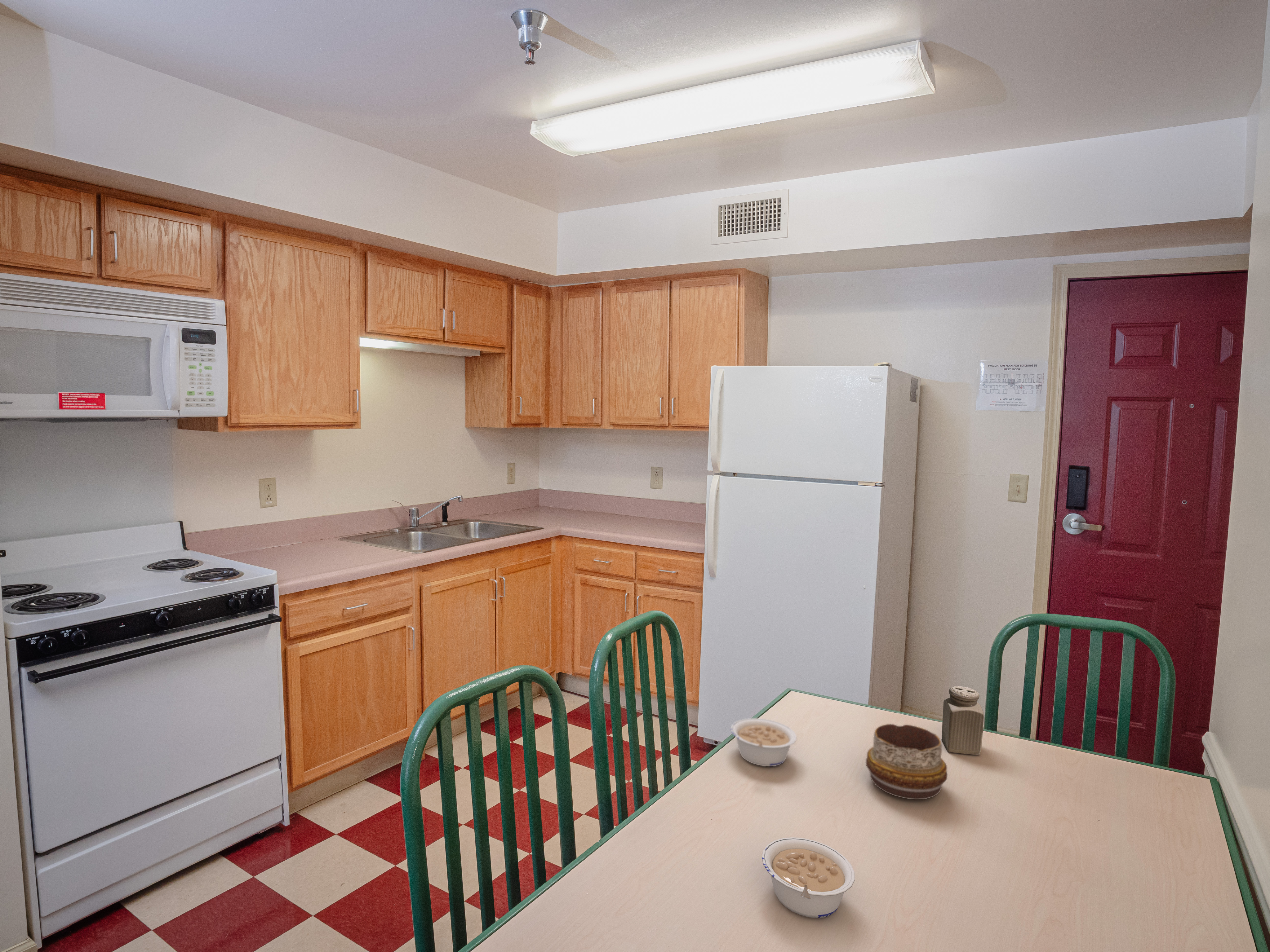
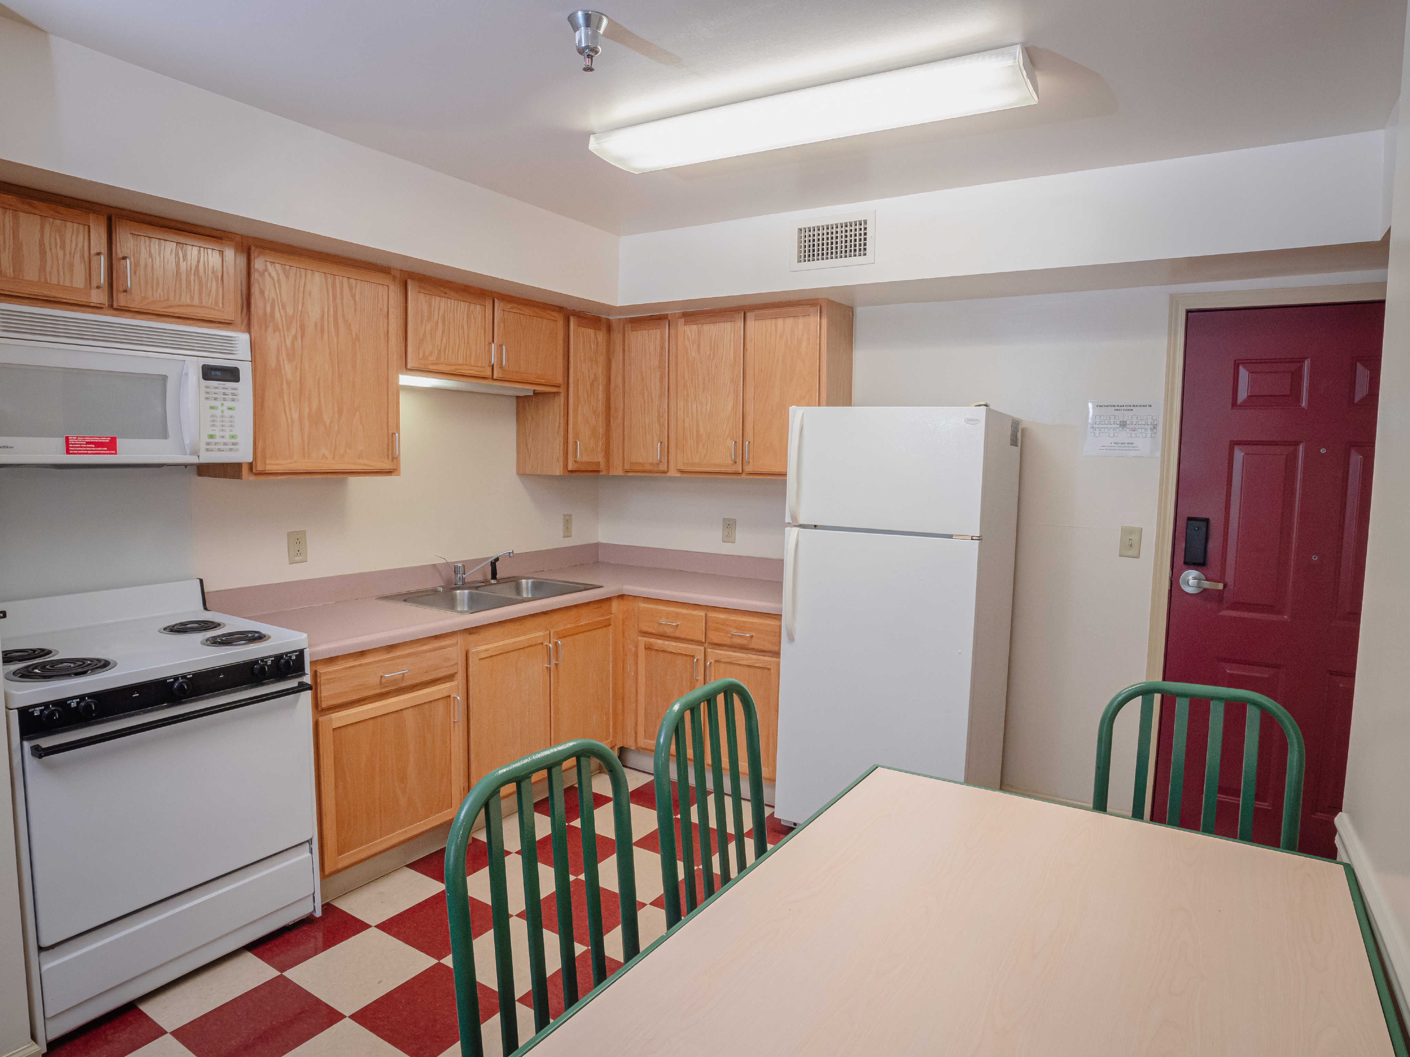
- legume (764, 743)
- decorative bowl (906, 761)
- legume (809, 879)
- salt shaker (962, 718)
